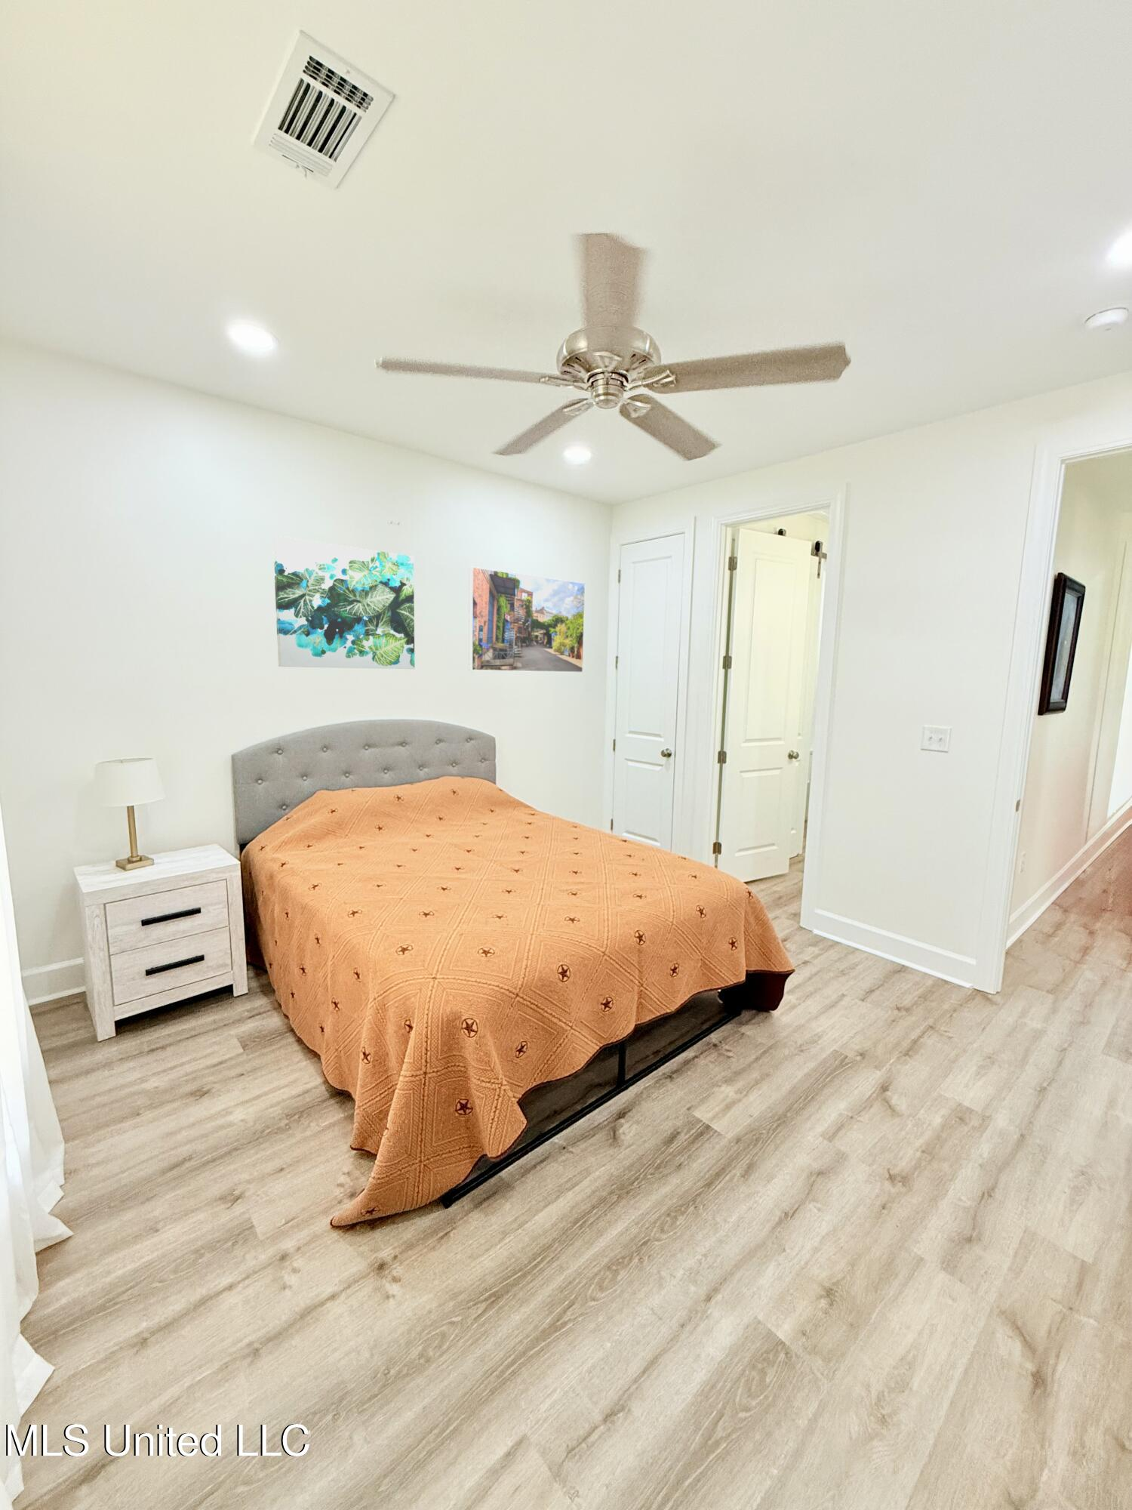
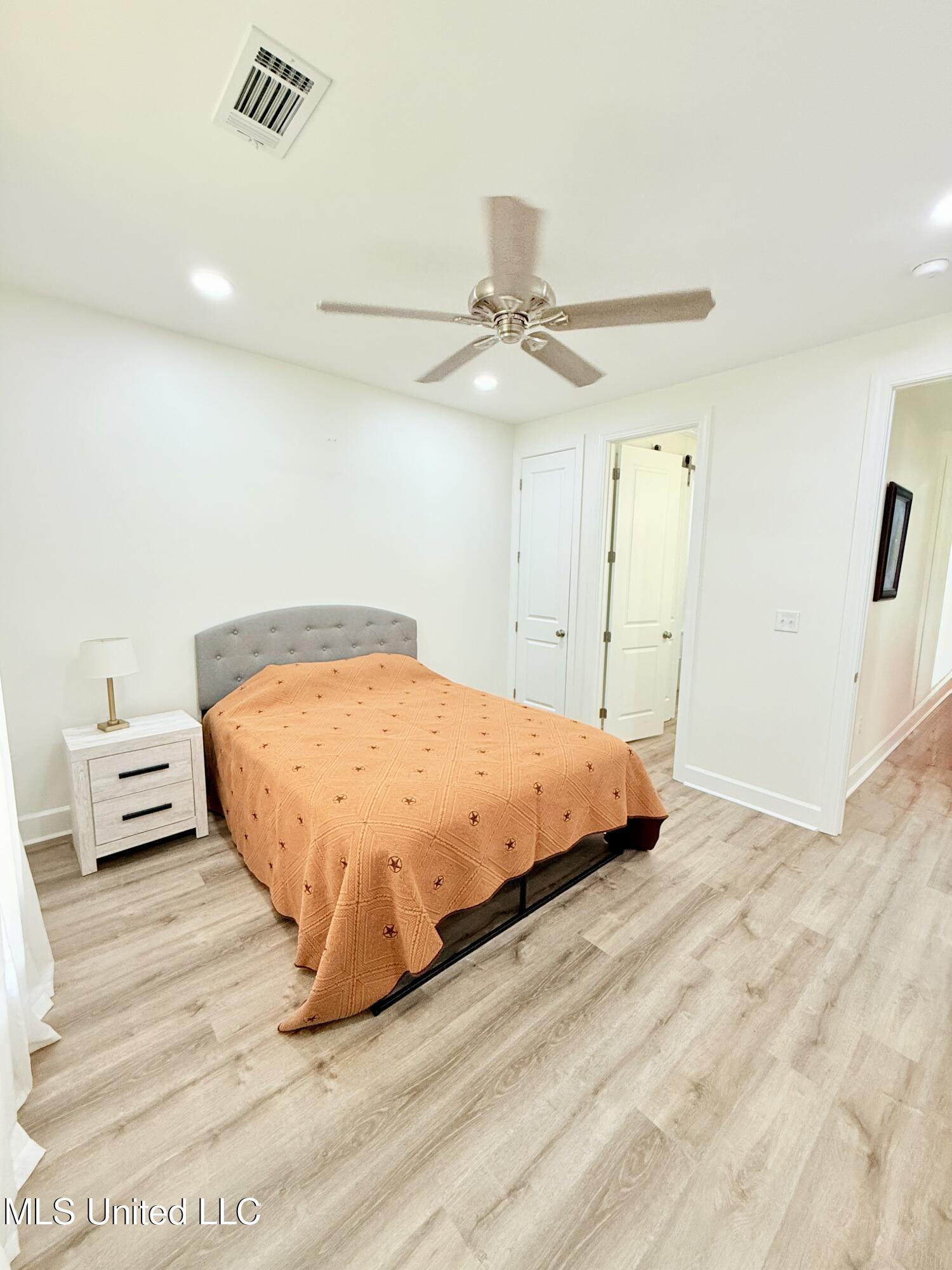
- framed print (530, 624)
- wall art (350, 608)
